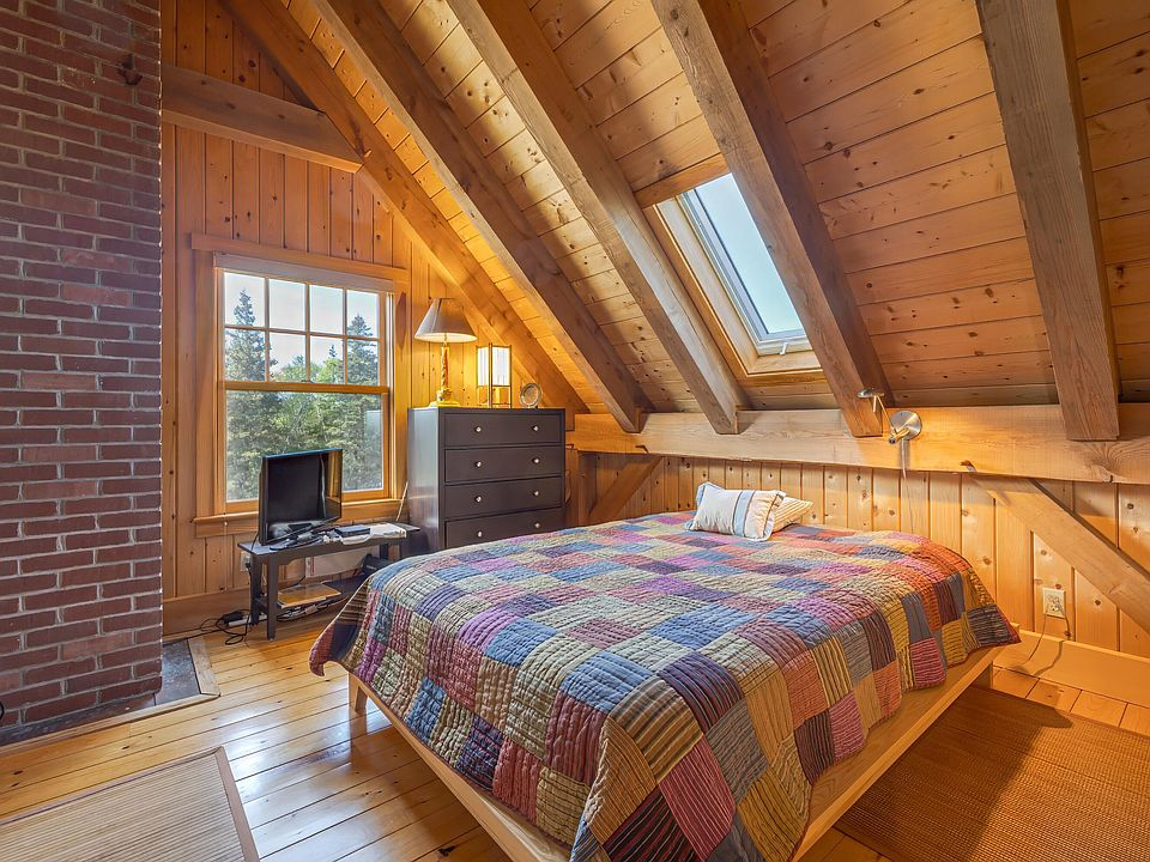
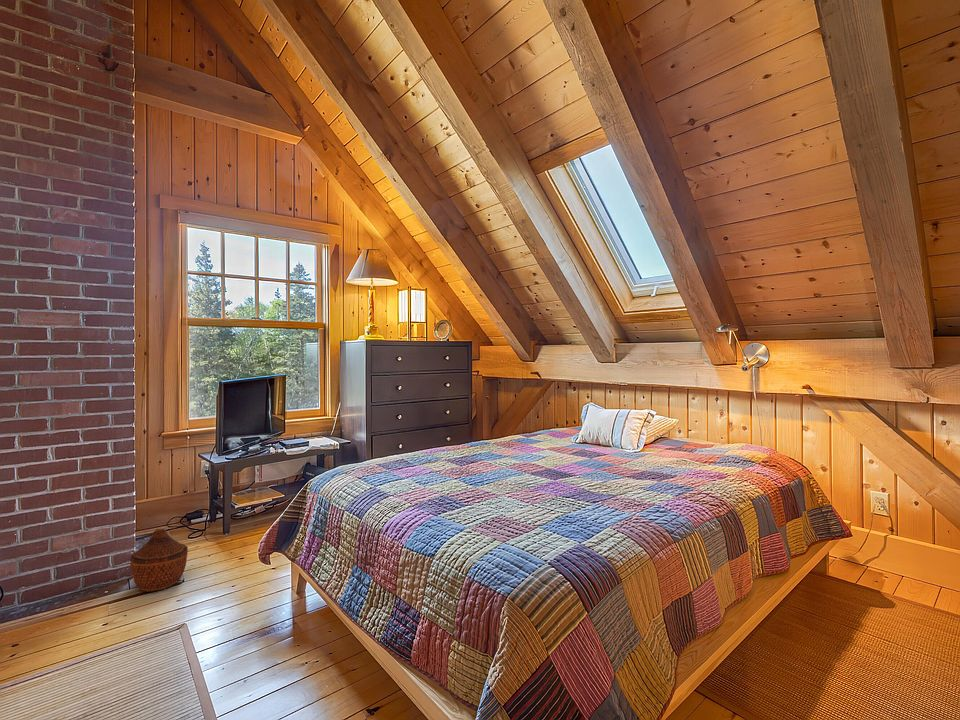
+ woven basket (159, 556)
